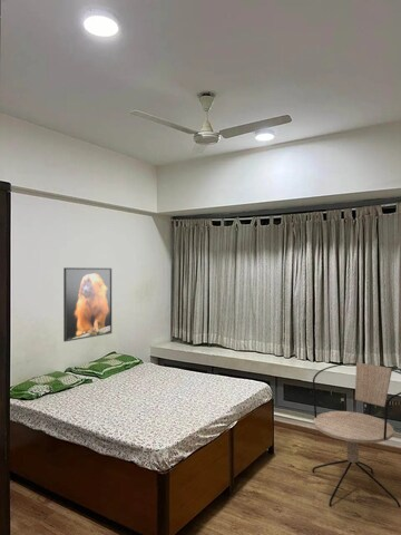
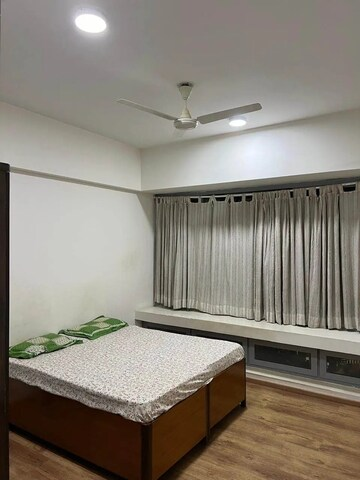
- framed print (89, 302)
- office chair (354, 429)
